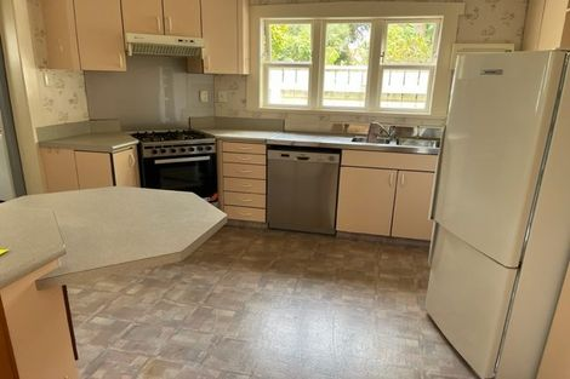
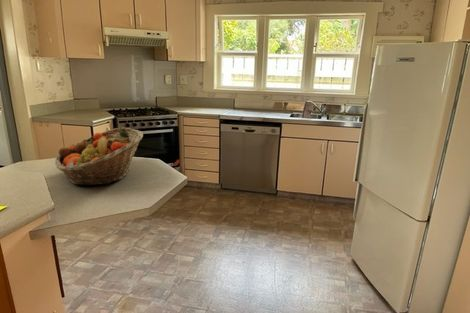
+ fruit basket (100, 153)
